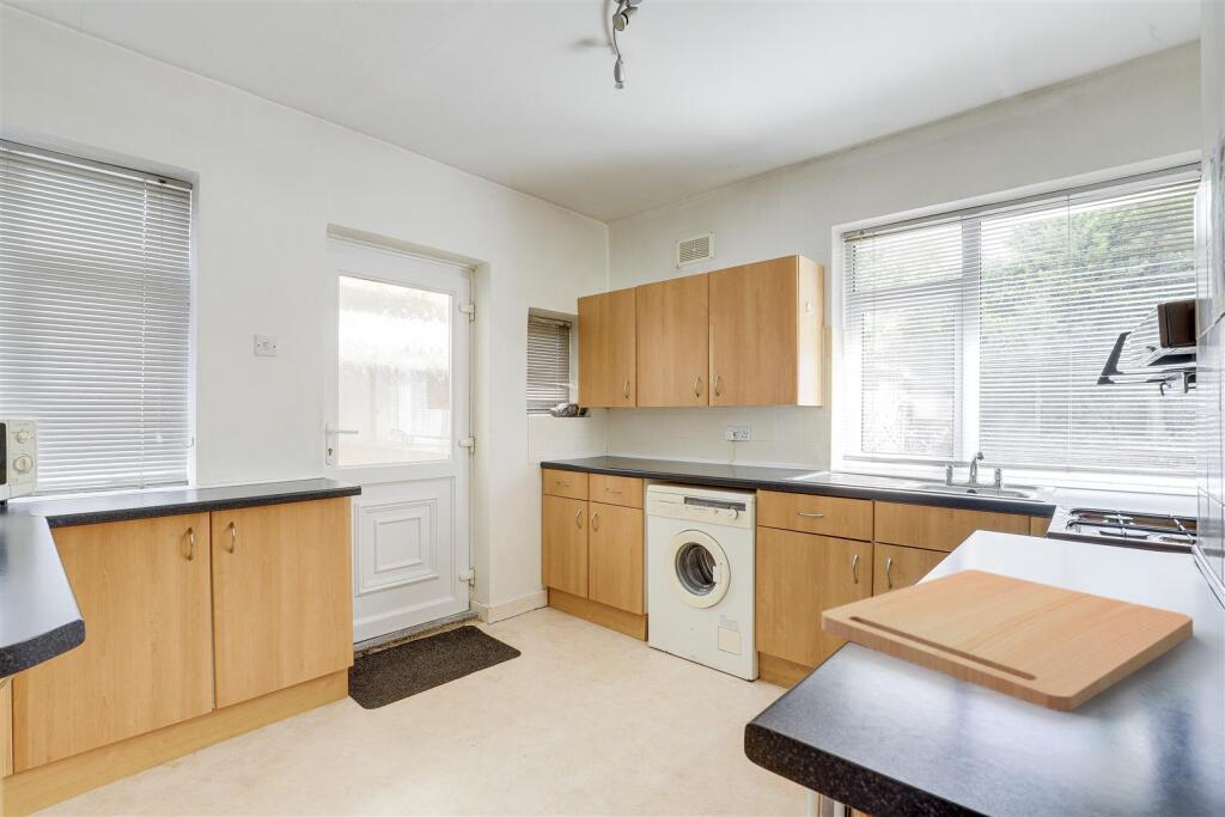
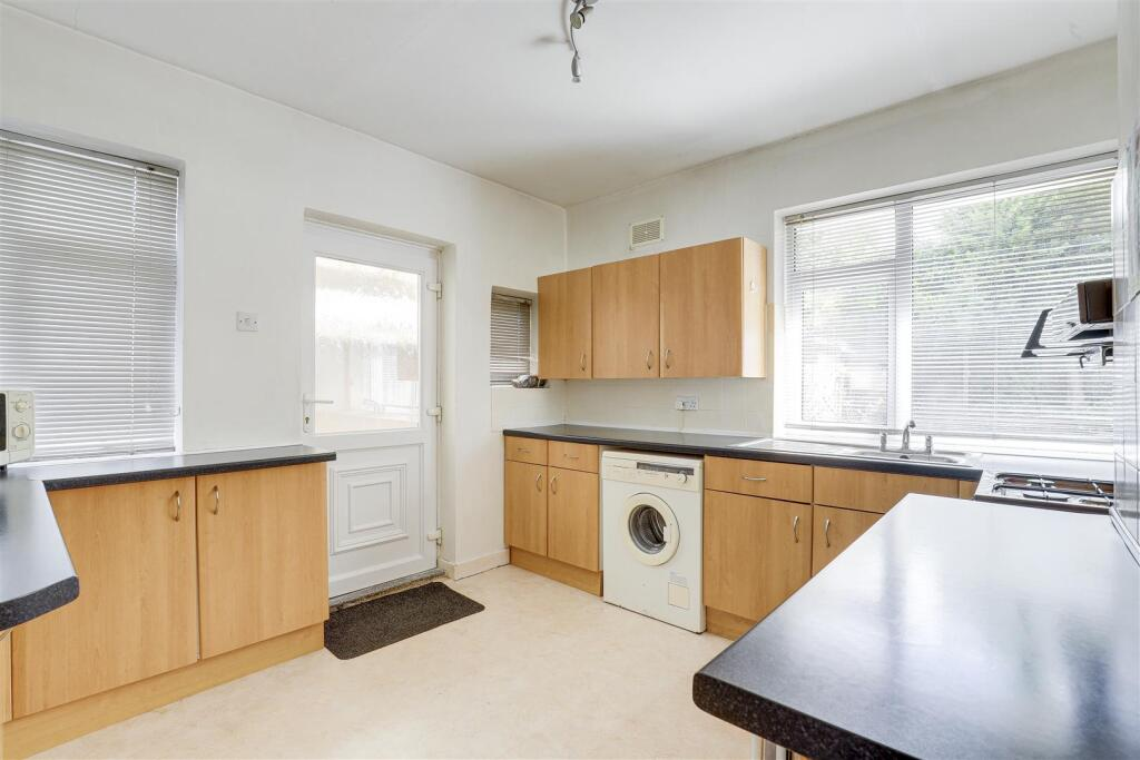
- cutting board (1004, 622)
